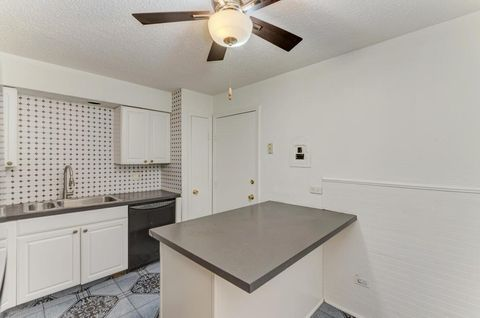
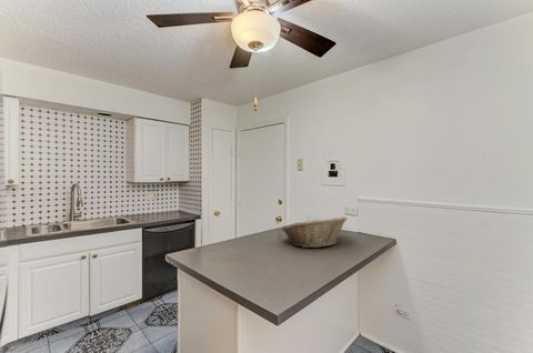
+ fruit basket (314, 229)
